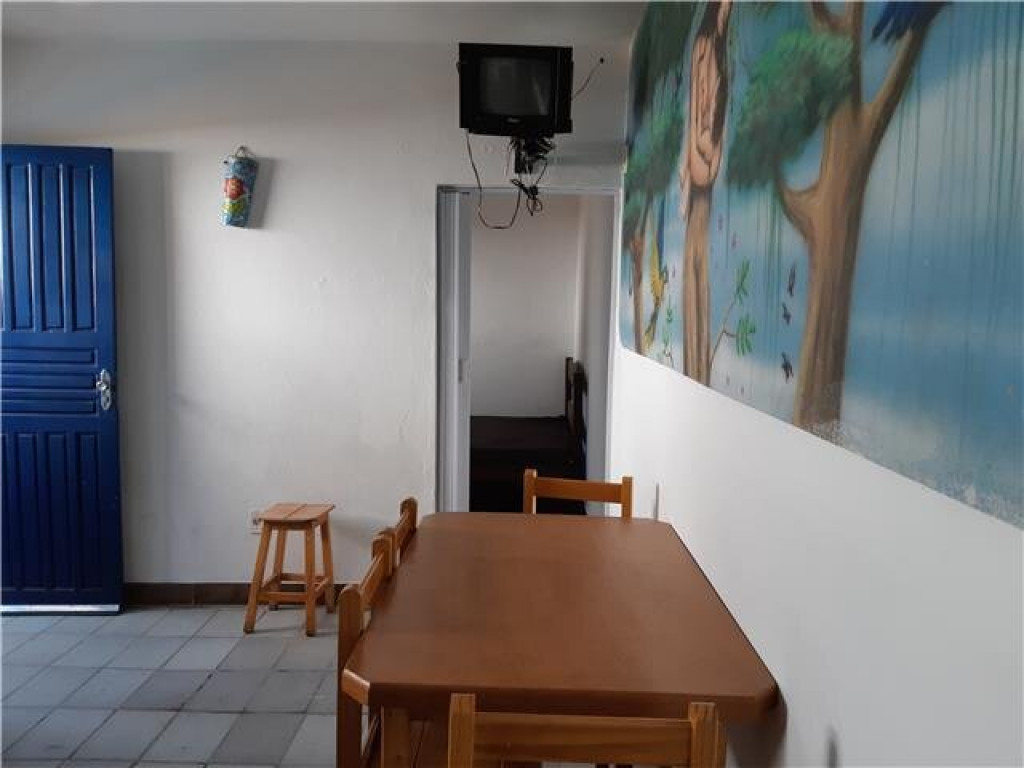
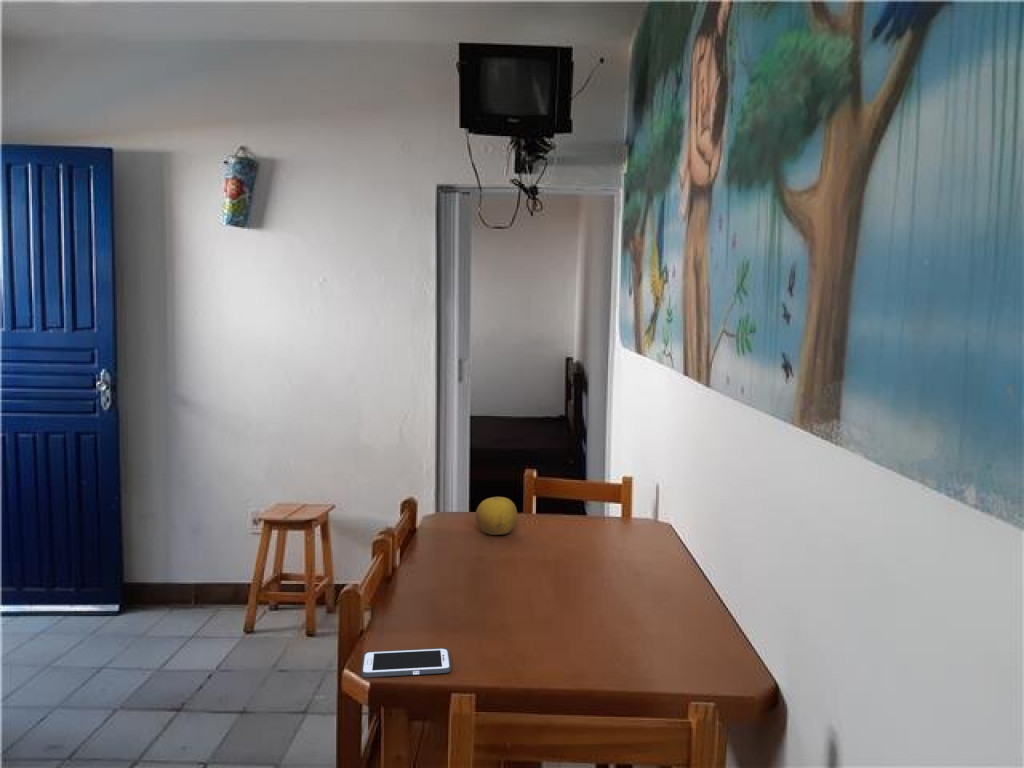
+ fruit (496, 515)
+ cell phone (406, 662)
